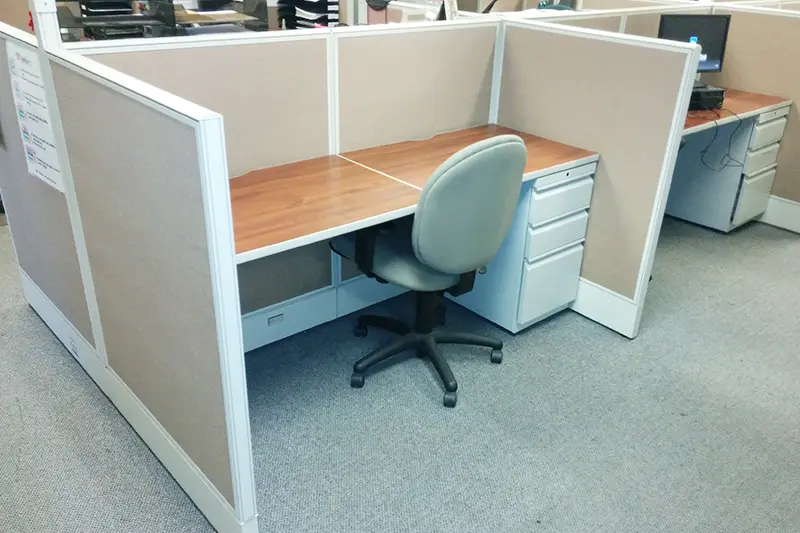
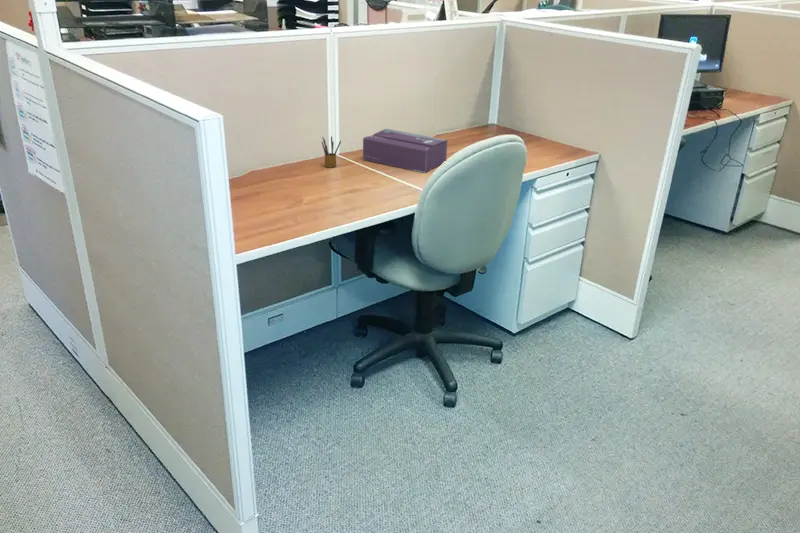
+ pencil box (332, 151)
+ tissue box (404, 149)
